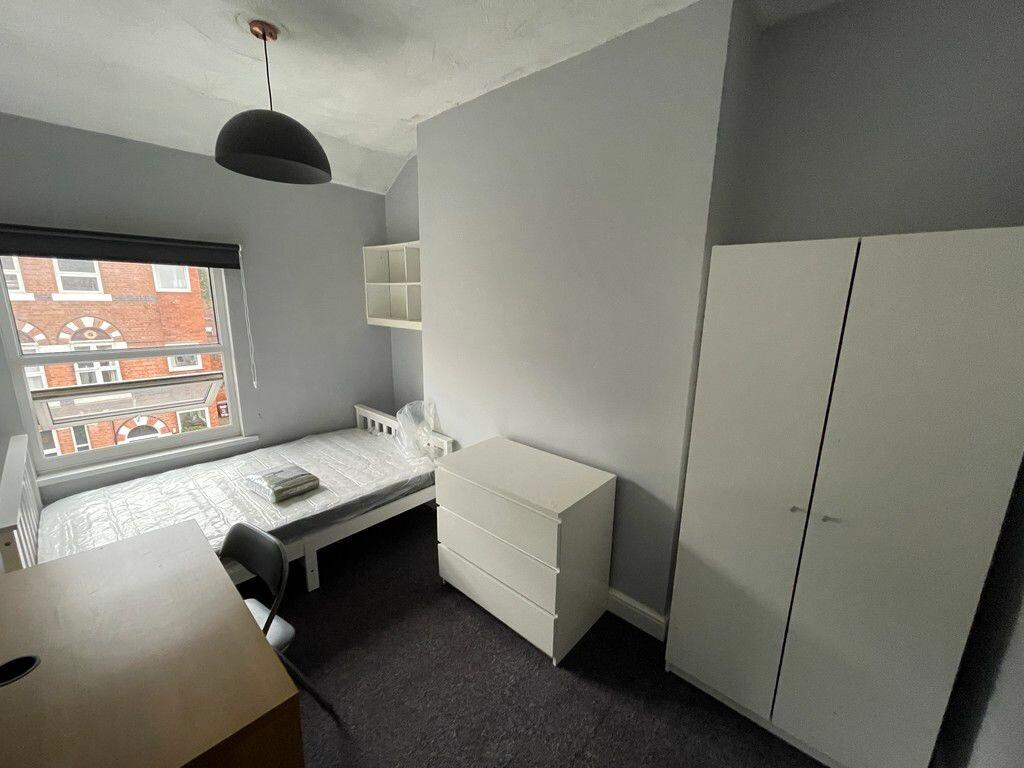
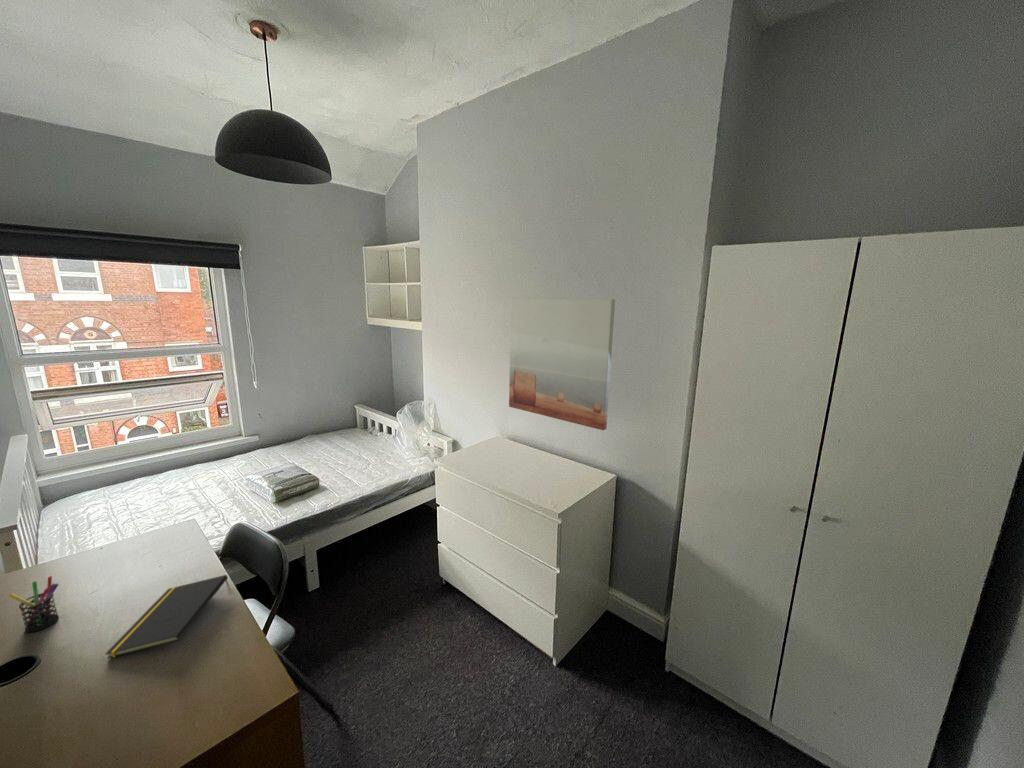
+ notepad (173, 612)
+ pen holder (39, 601)
+ wall art (555, 359)
